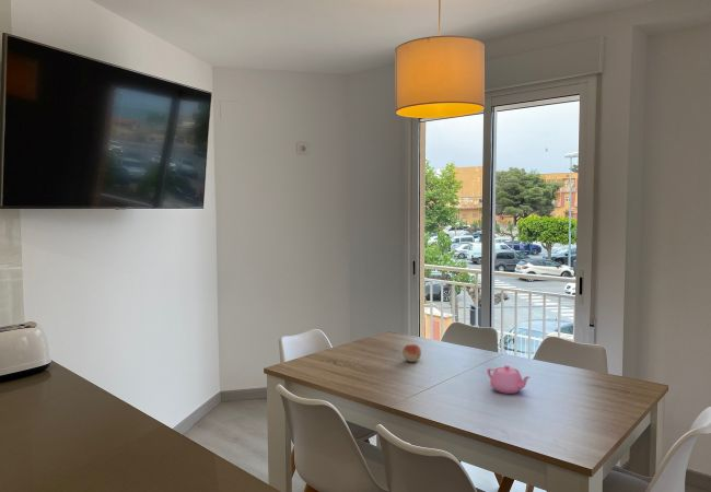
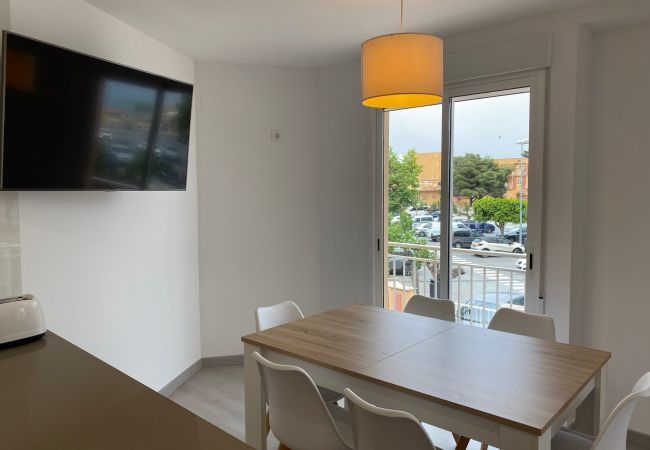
- fruit (411, 352)
- teapot (508, 378)
